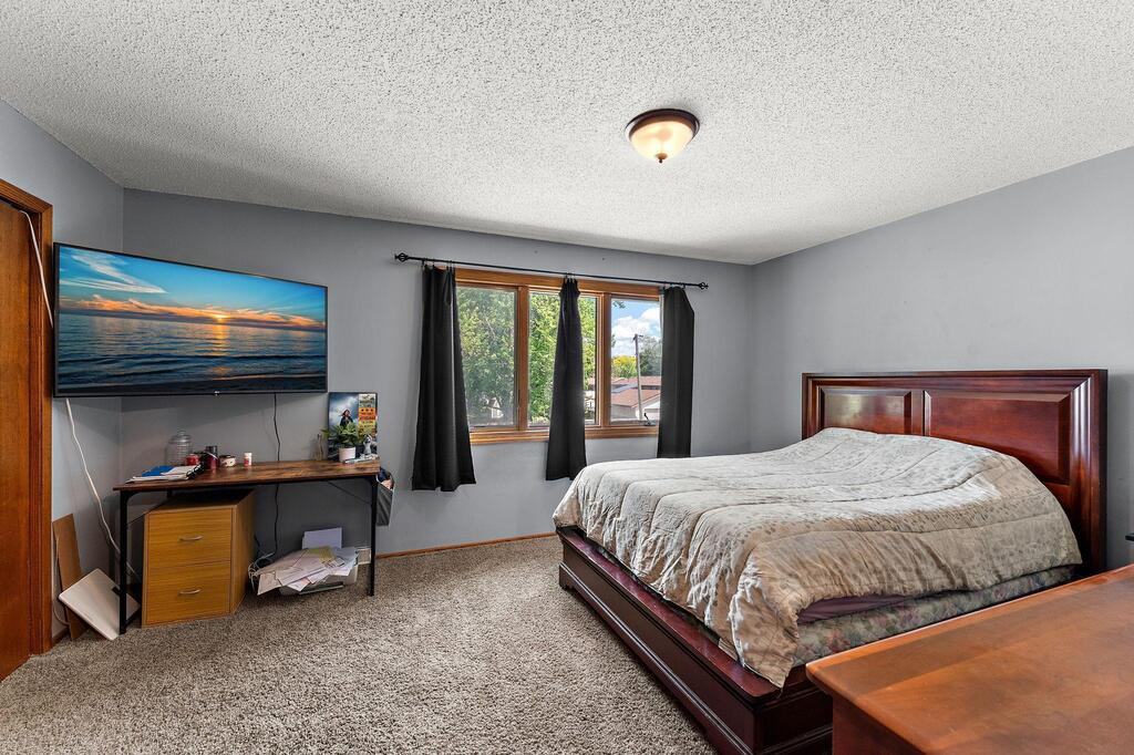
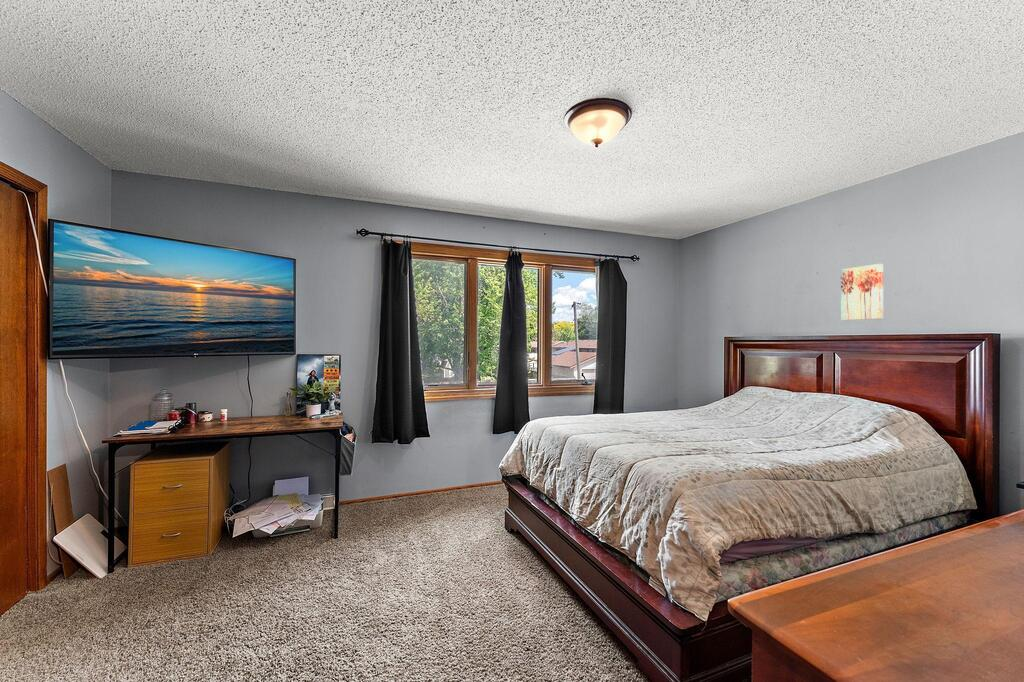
+ wall art (861, 293)
